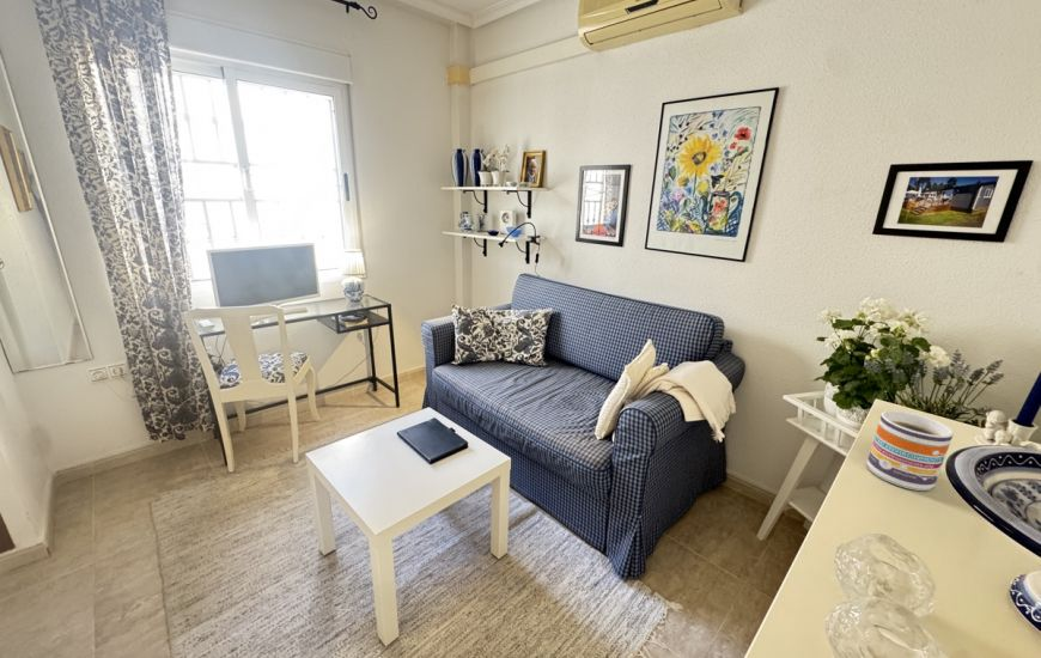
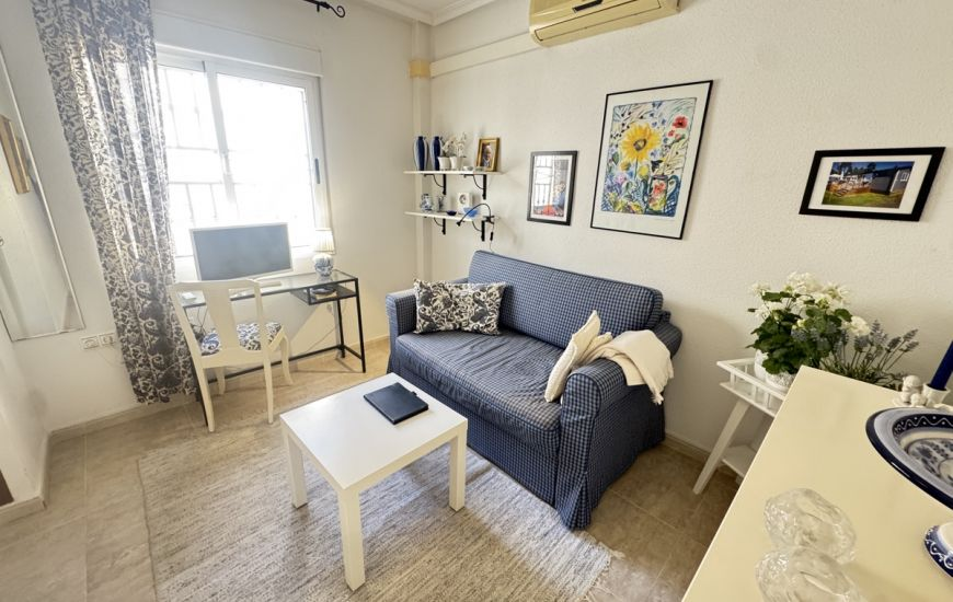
- mug (909, 447)
